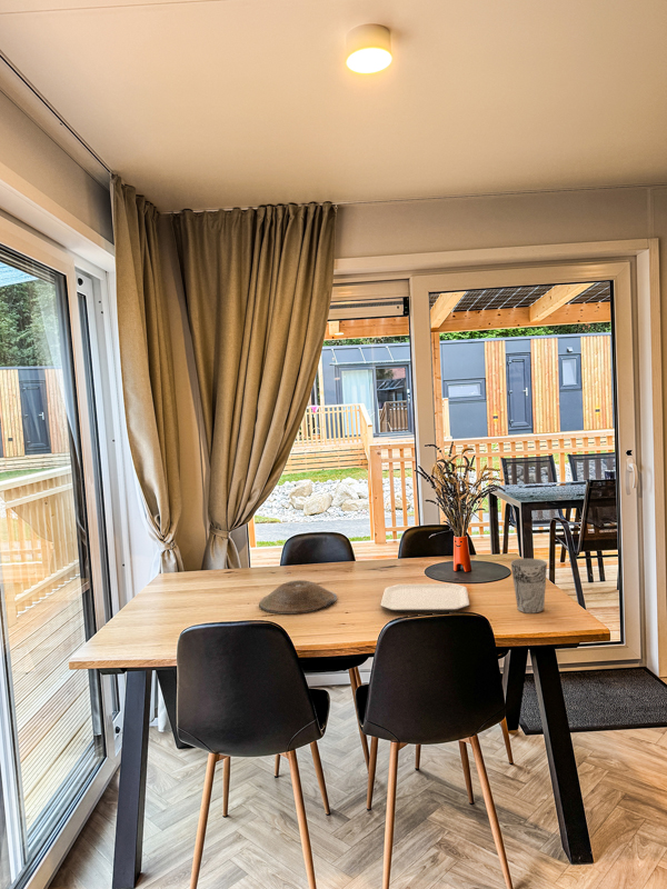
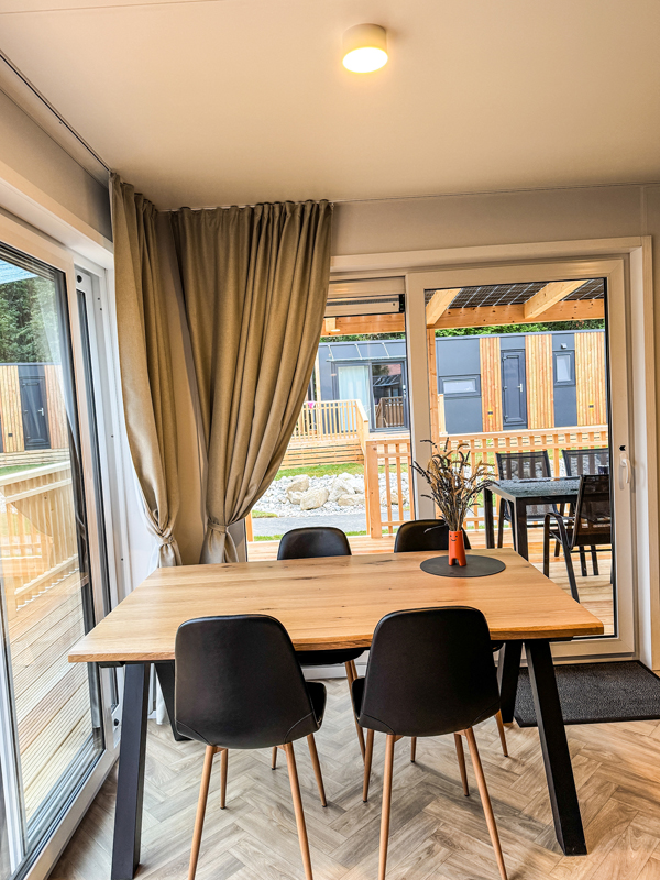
- plate (297, 592)
- cup (529, 586)
- plate (425, 598)
